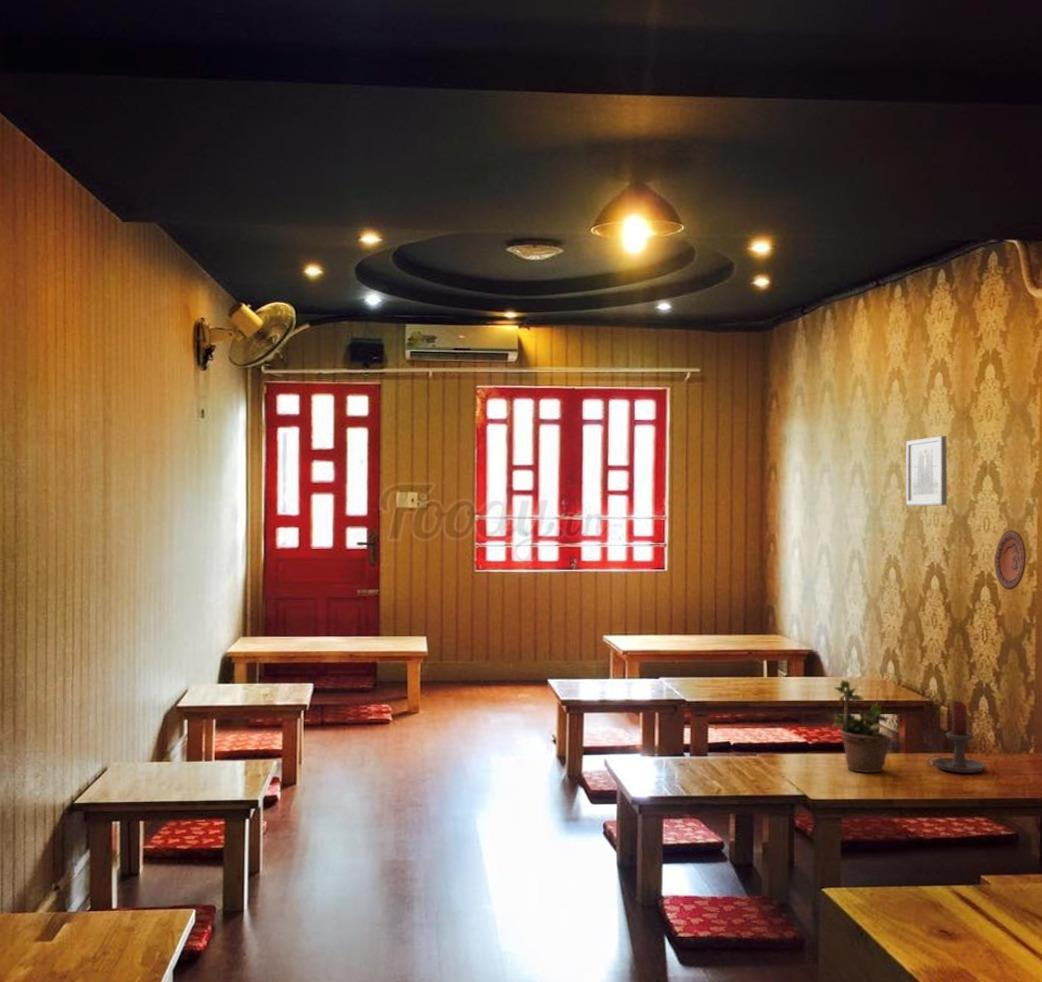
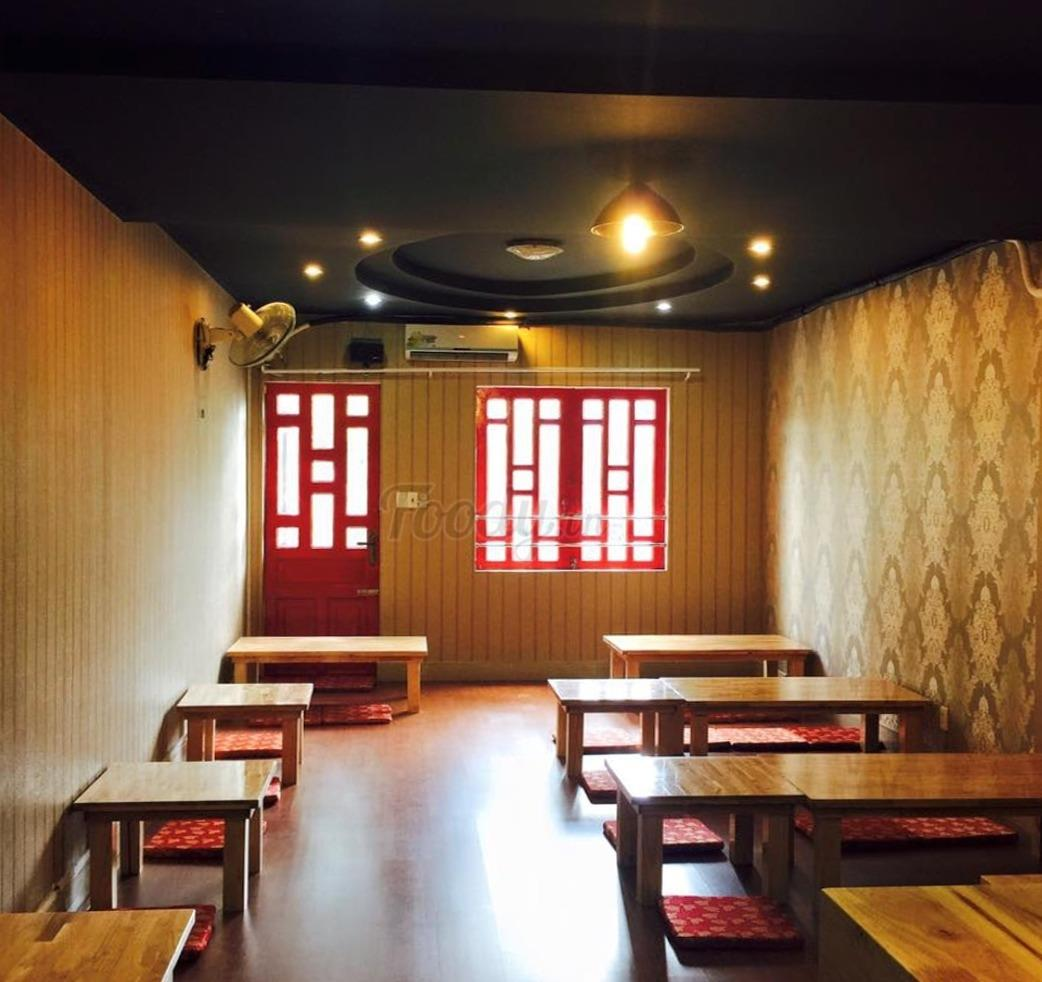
- candle holder (953, 735)
- potted plant (864, 721)
- wall art (925, 472)
- decorative plate (1011, 560)
